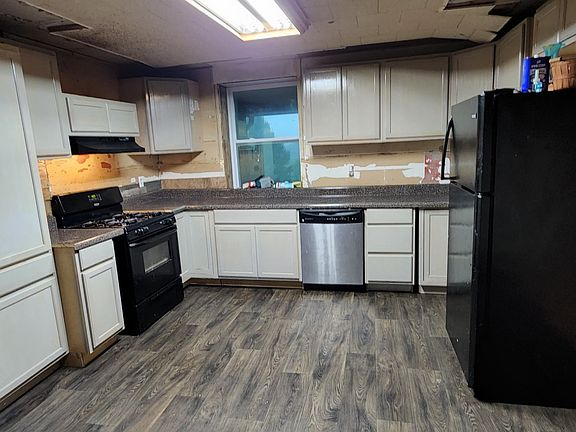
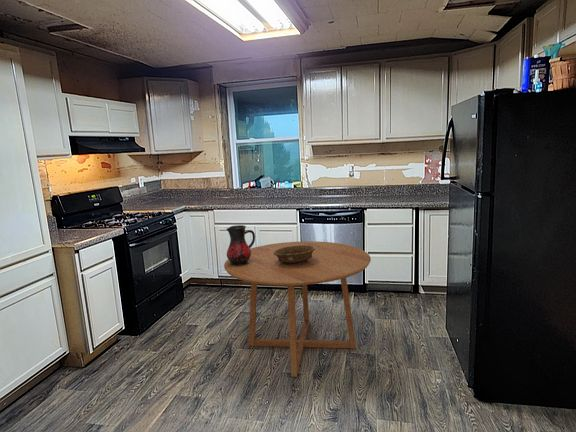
+ pitcher (241, 244)
+ decorative bowl (294, 254)
+ dining table (303, 302)
